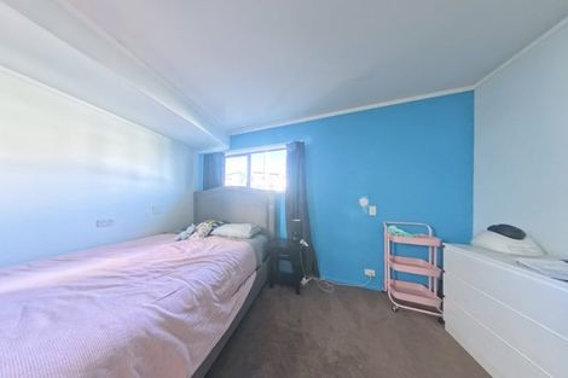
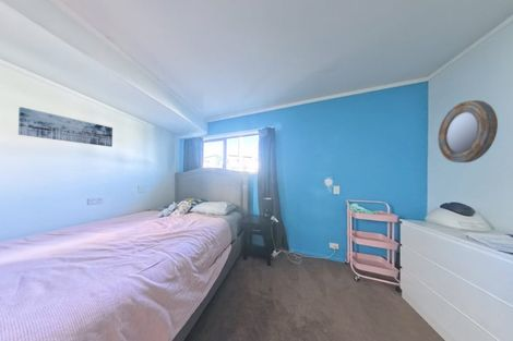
+ wall art (73, 130)
+ home mirror (462, 132)
